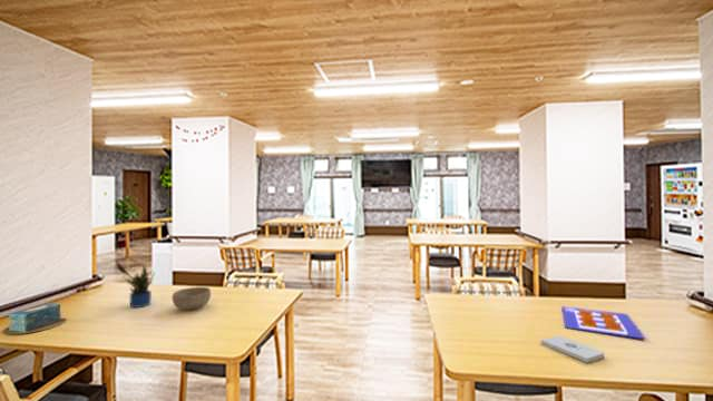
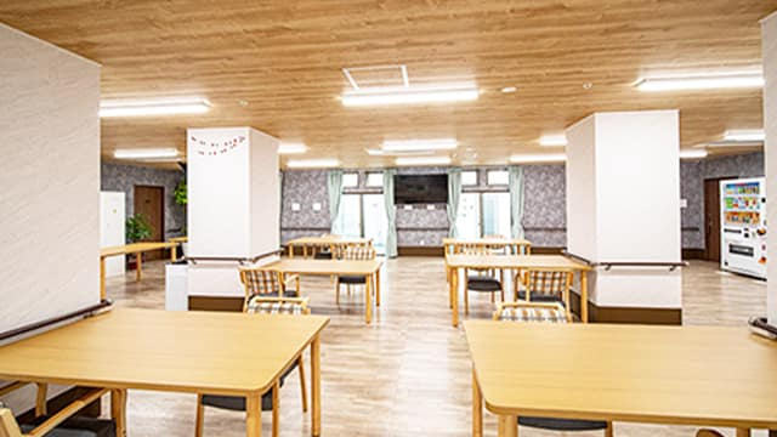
- bowl (192, 299)
- potted plant (136, 282)
- tissue box (36, 316)
- notepad (572, 348)
- poster (597, 316)
